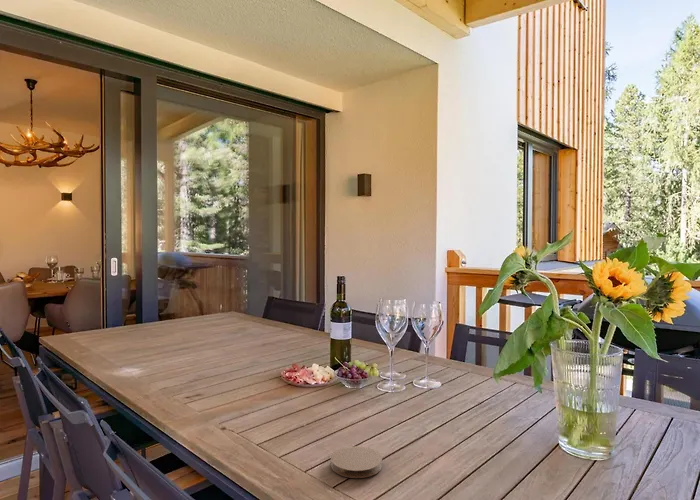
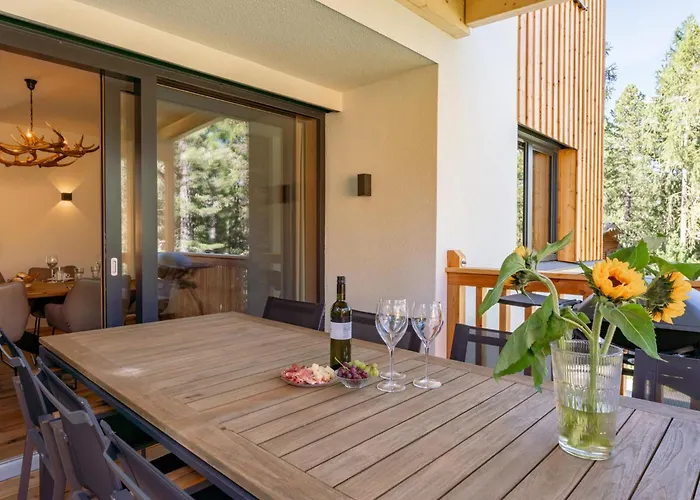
- coaster (356, 461)
